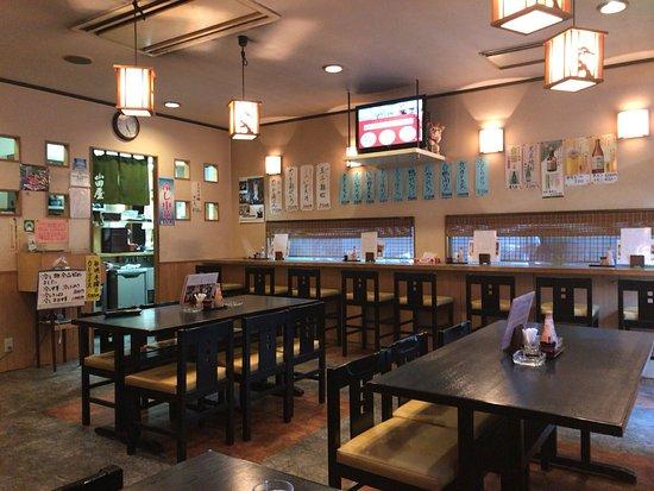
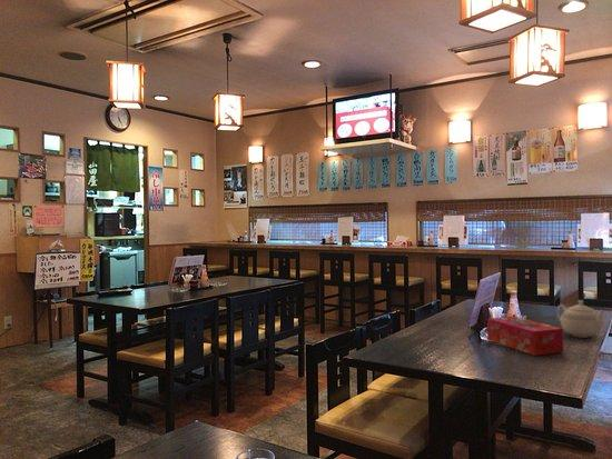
+ teapot (580, 318)
+ tissue box (523, 333)
